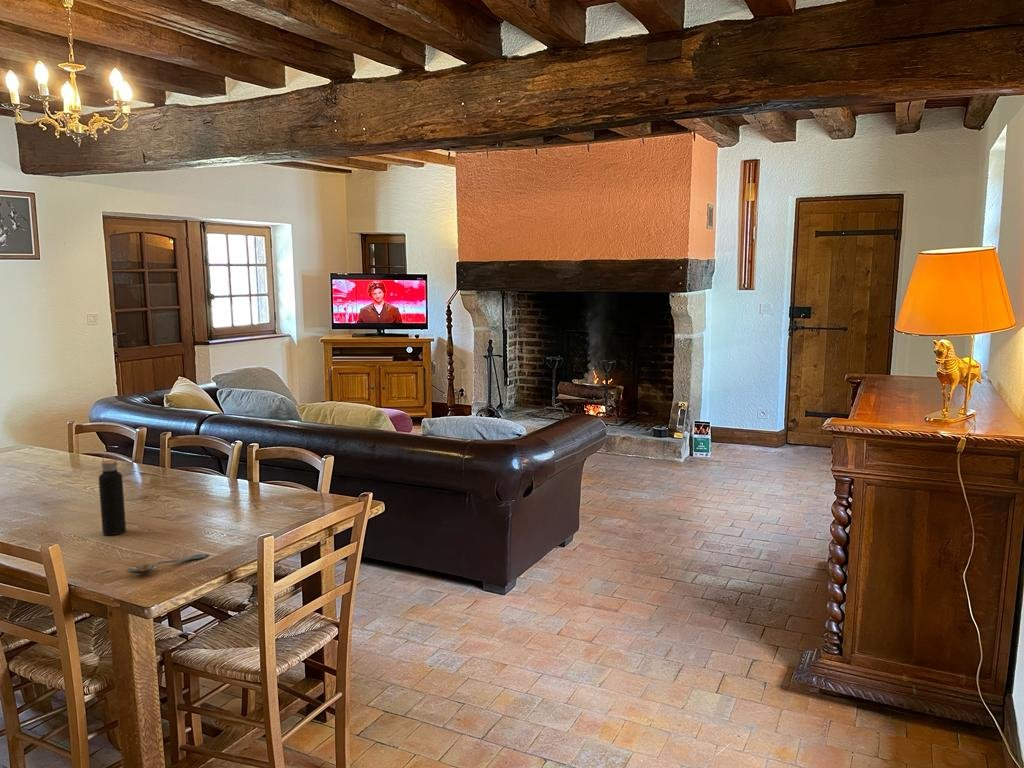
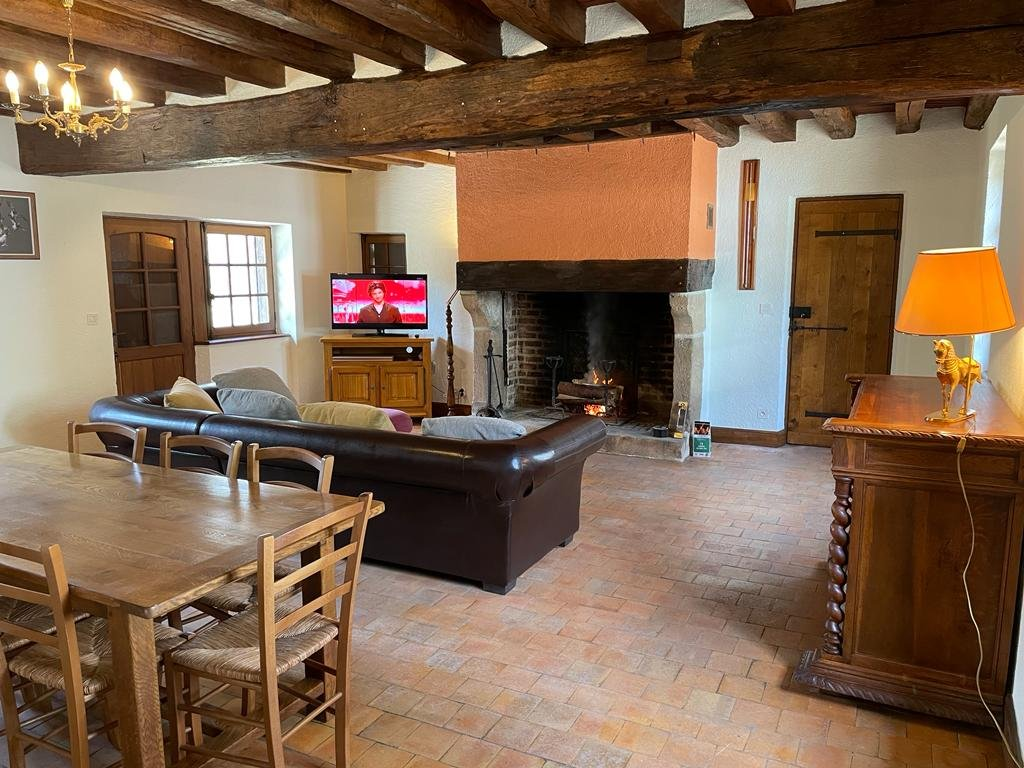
- spoon (169, 561)
- water bottle (111, 493)
